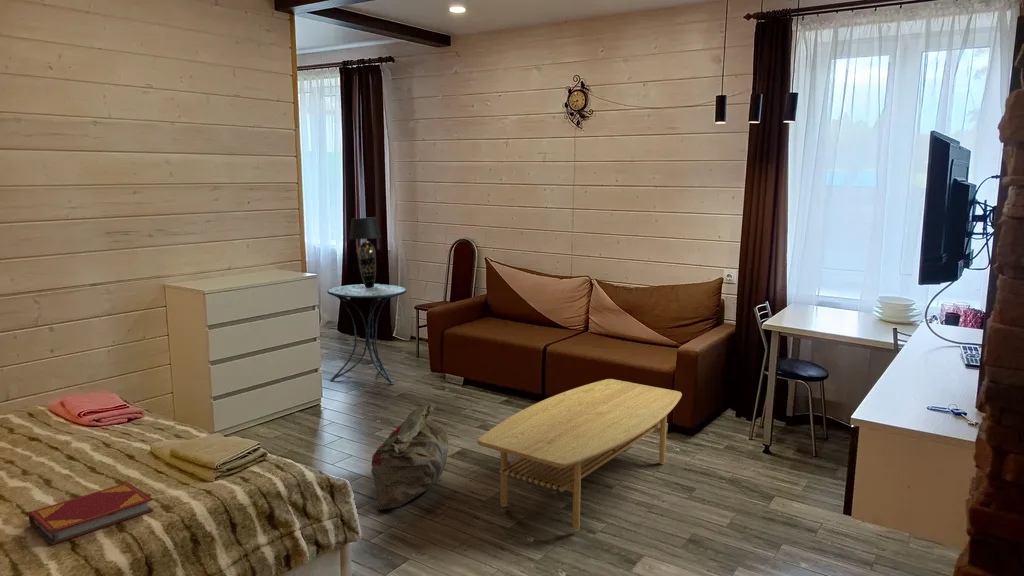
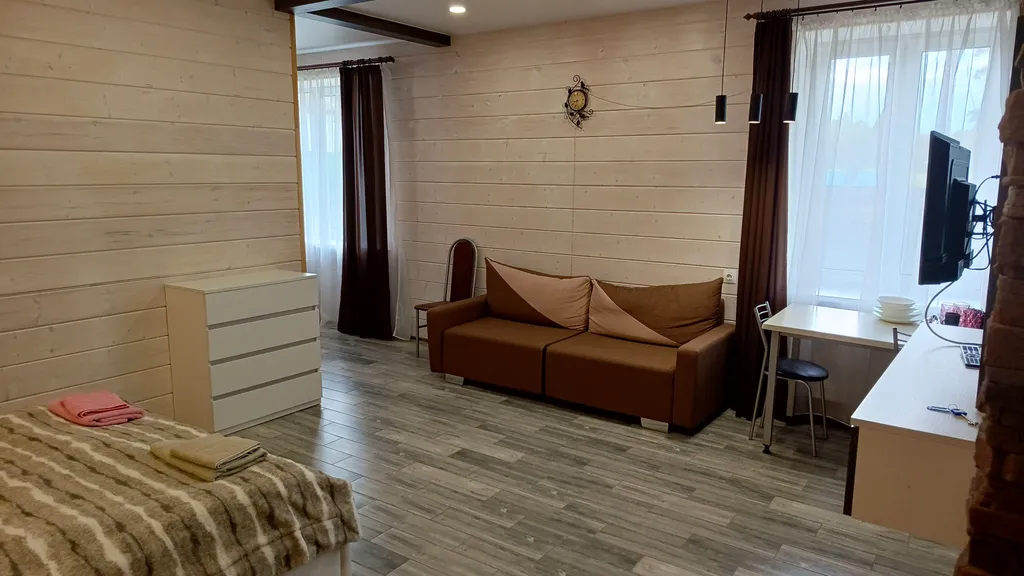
- coffee table (589, 448)
- hardback book (92, 511)
- side table (368, 333)
- bag (409, 452)
- table lamp (368, 252)
